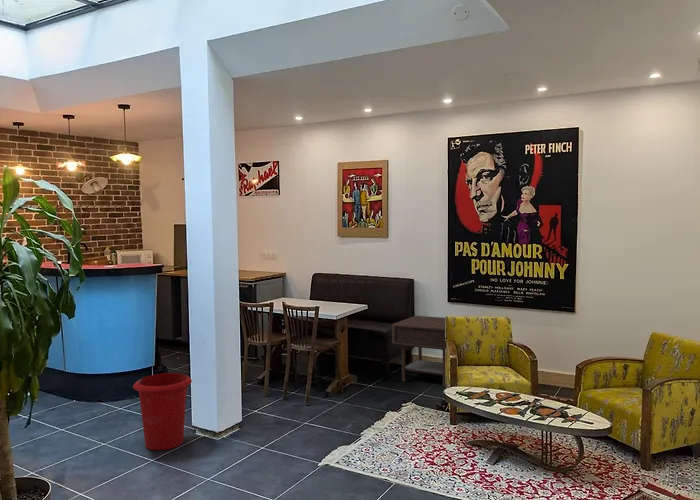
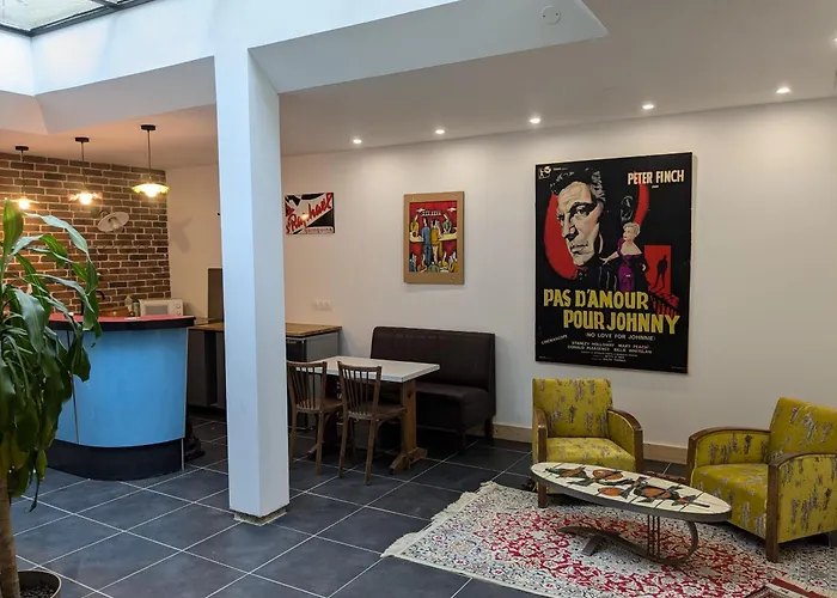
- side table (431, 348)
- waste bin (163, 411)
